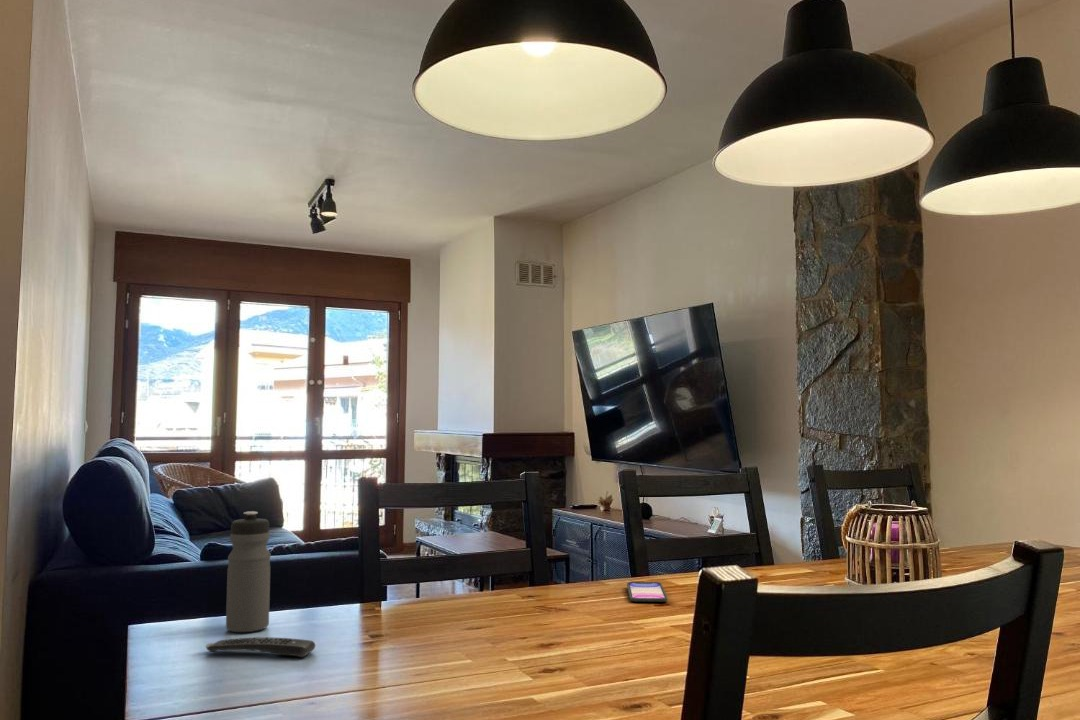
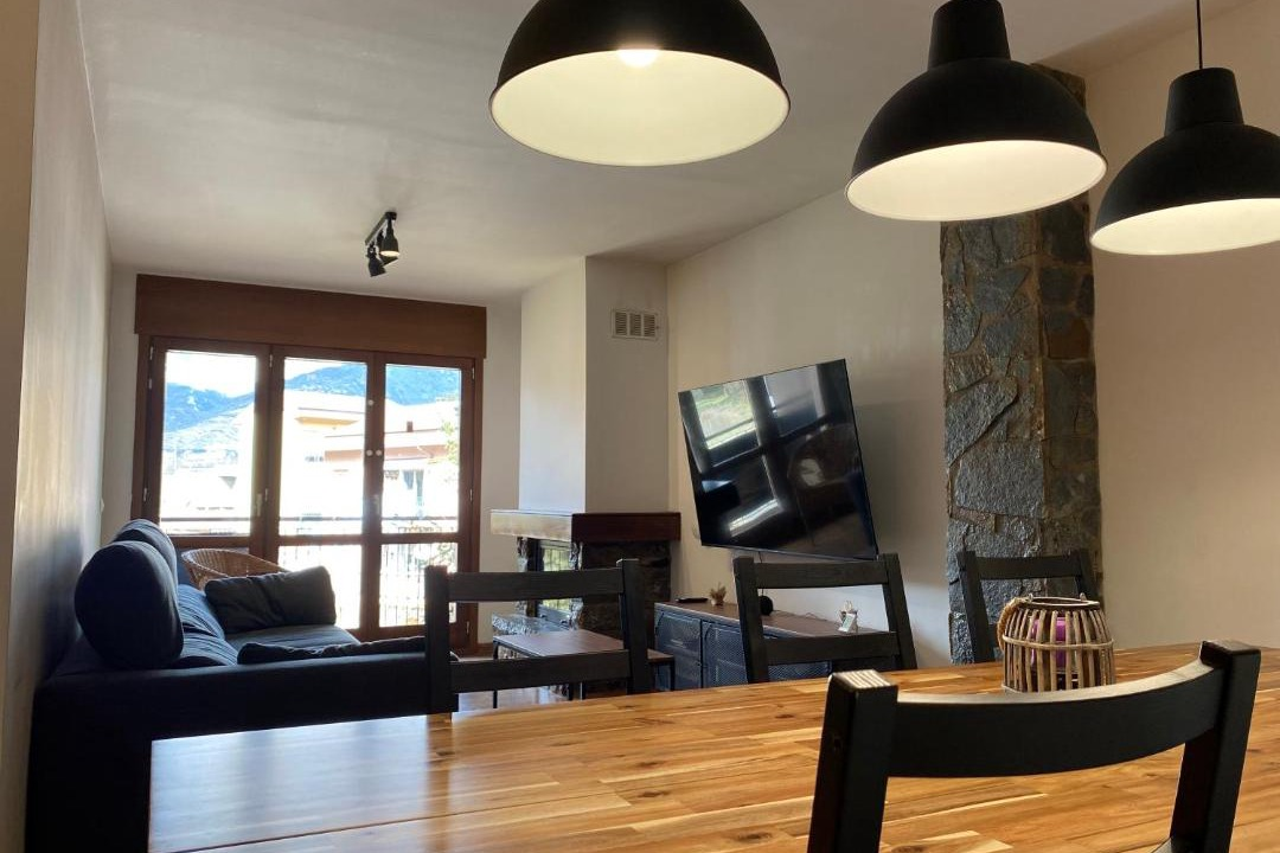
- water bottle (249, 569)
- smartphone (646, 591)
- remote control (258, 646)
